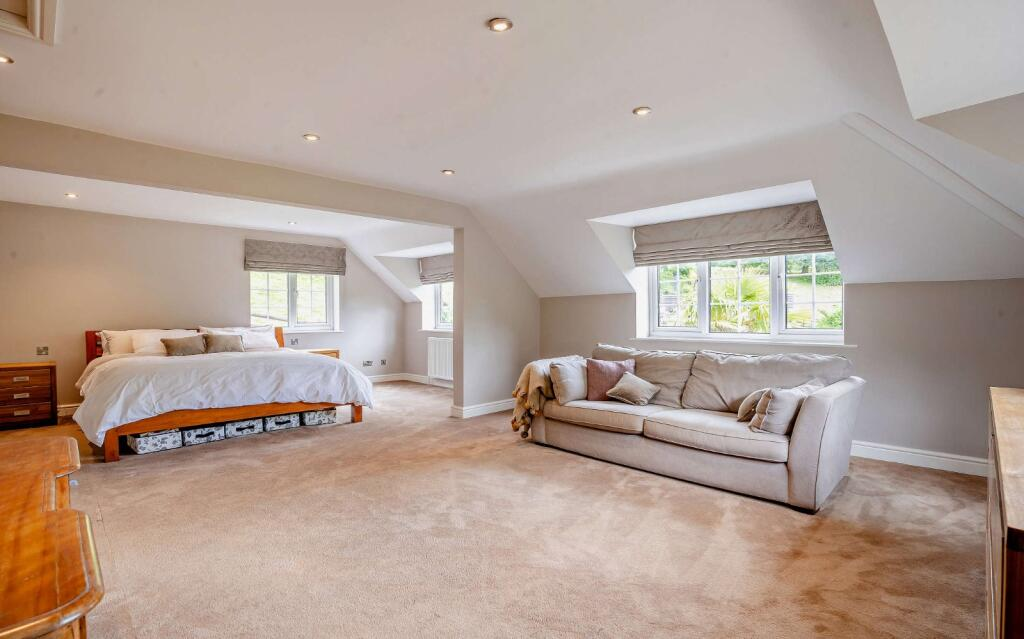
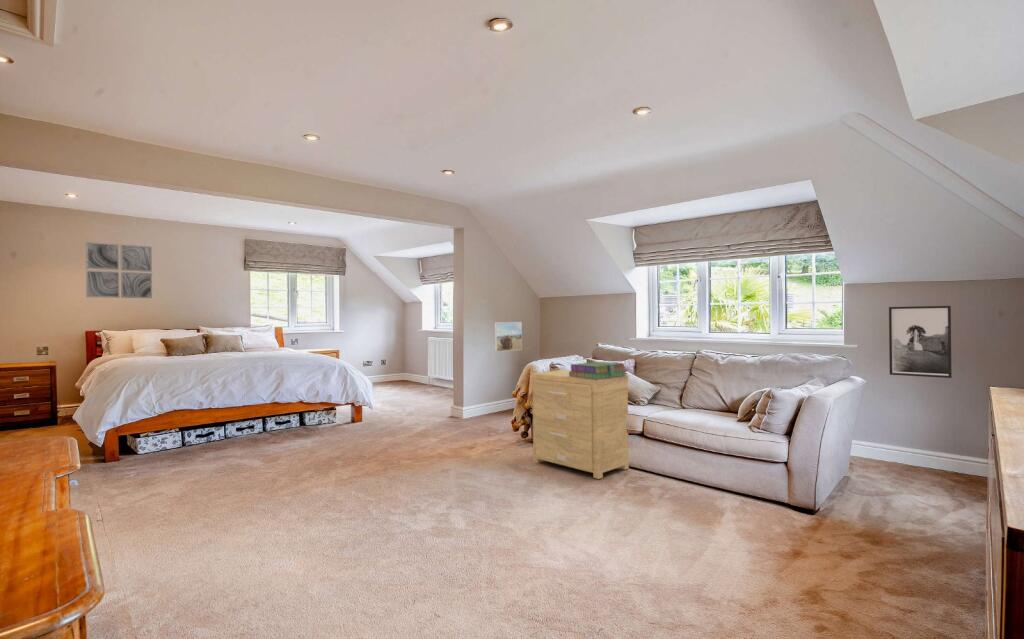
+ wall art (121, 270)
+ side table (576, 420)
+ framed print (919, 341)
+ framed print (508, 336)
+ stack of books (597, 369)
